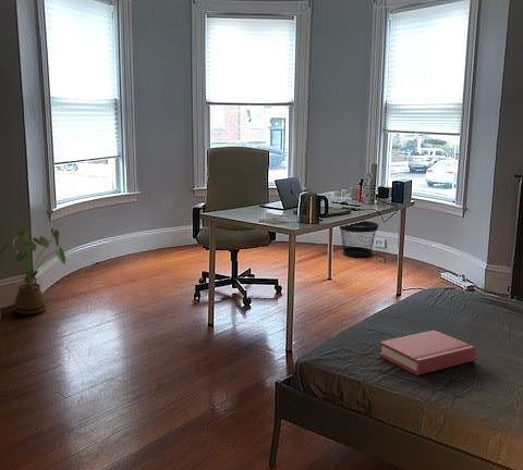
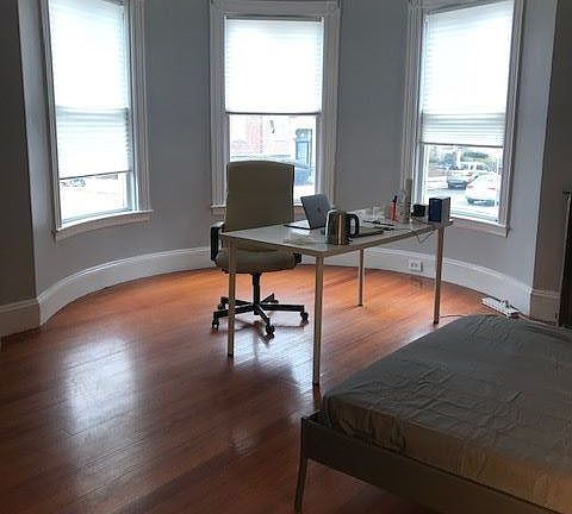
- house plant (35, 271)
- wastebasket (357, 238)
- hardback book (426, 351)
